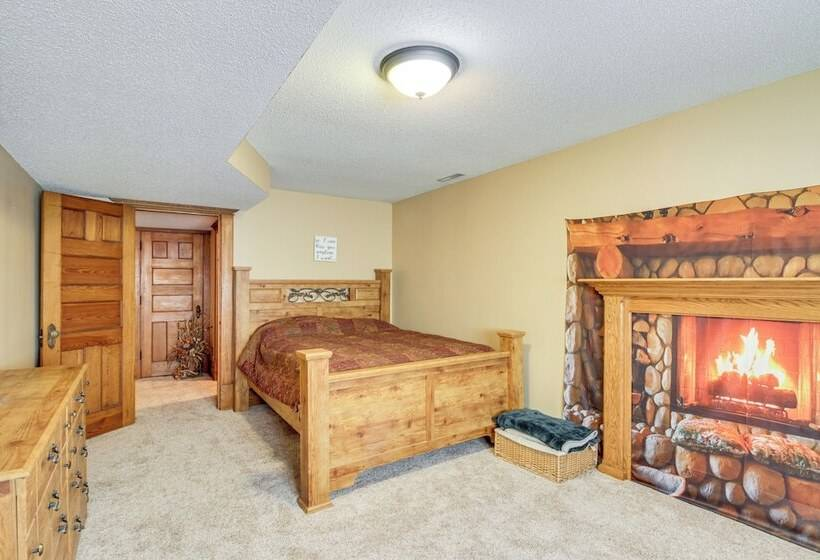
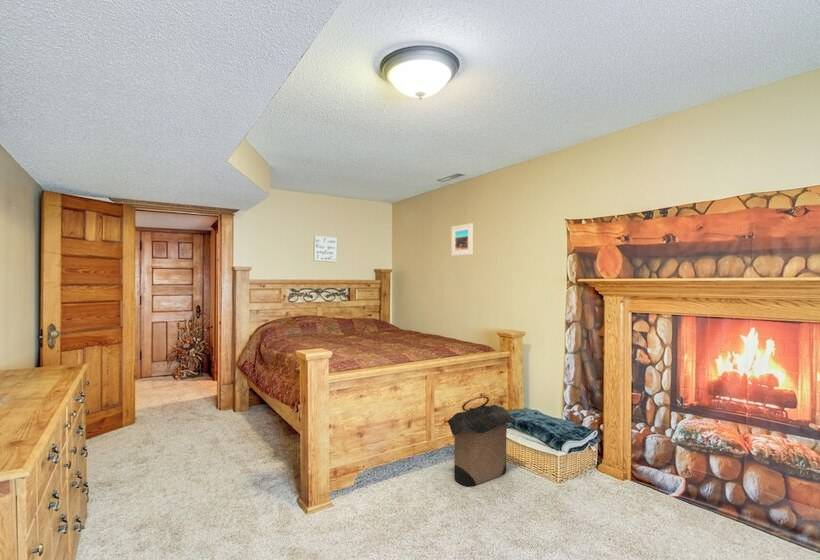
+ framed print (462, 240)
+ laundry hamper (480, 433)
